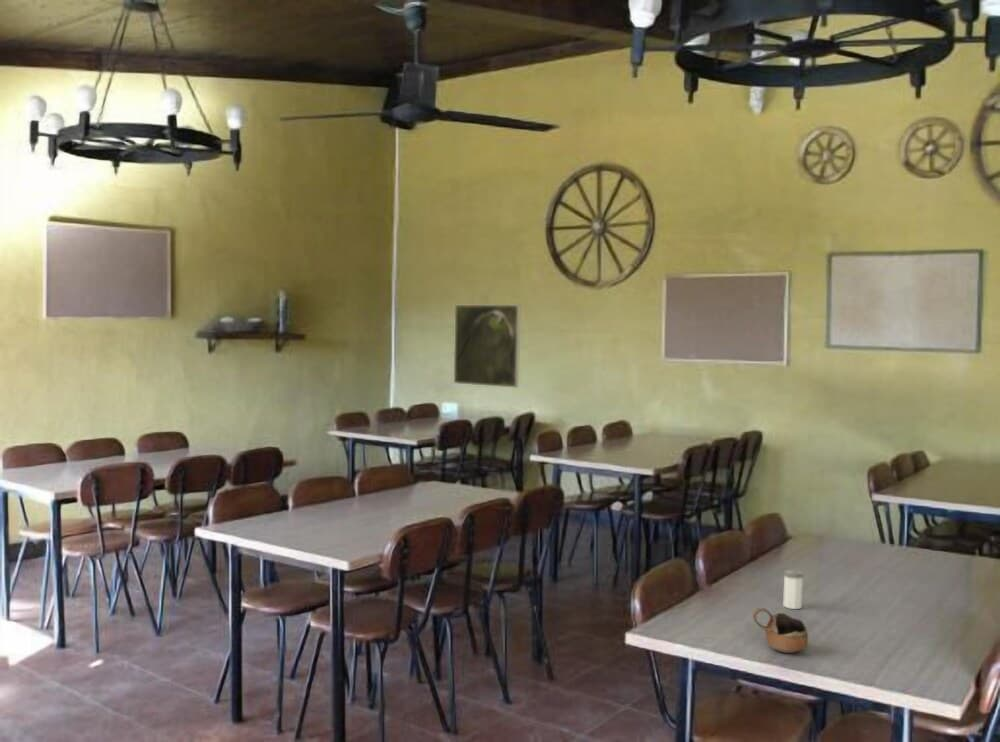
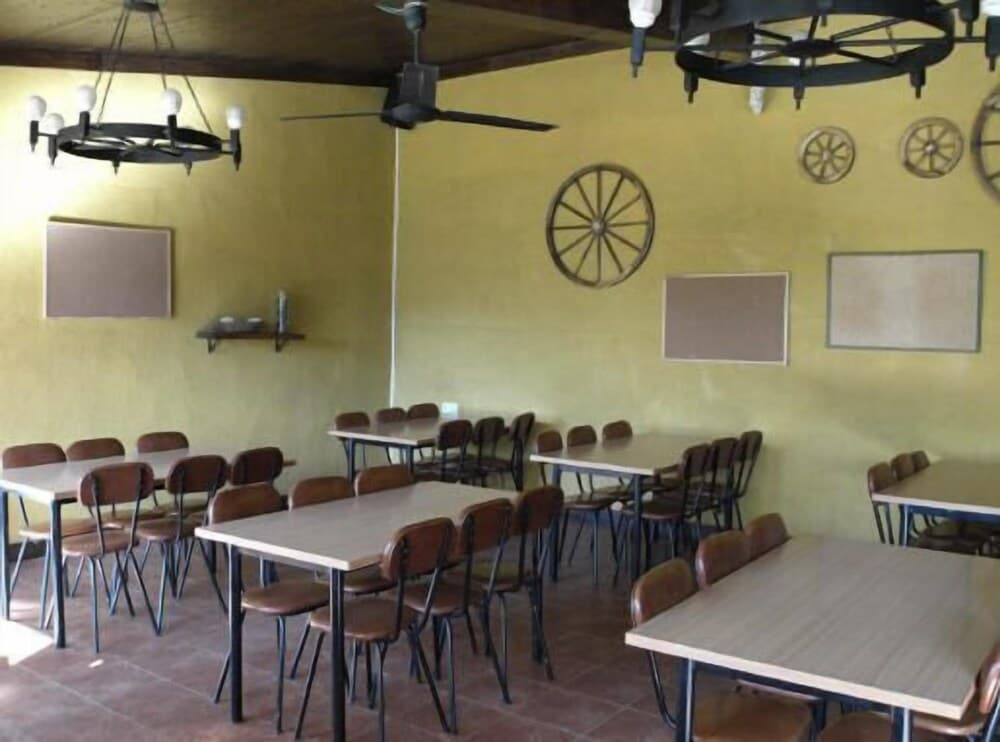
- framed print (486, 345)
- salt shaker (793, 589)
- cup (781, 627)
